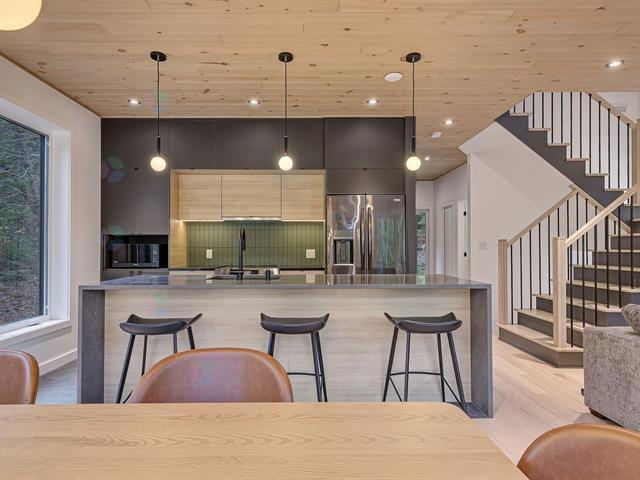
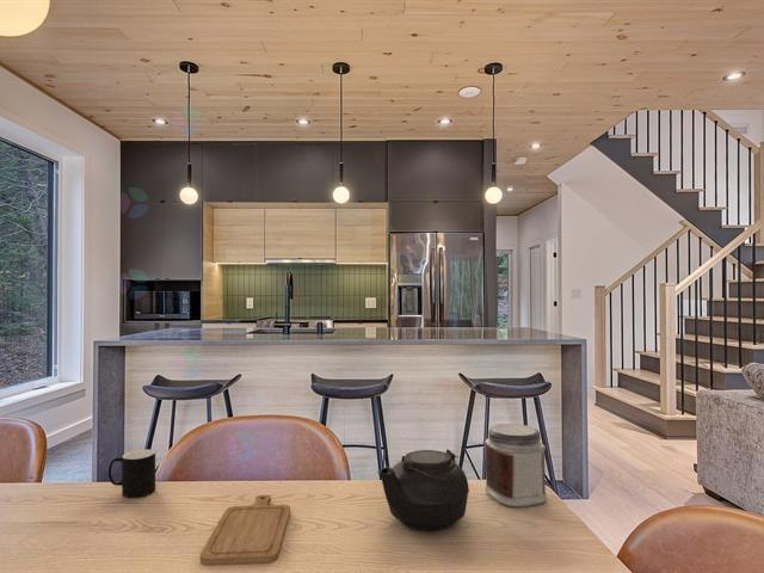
+ jar (515, 462)
+ teapot (420, 489)
+ chopping board (252, 524)
+ cup (131, 473)
